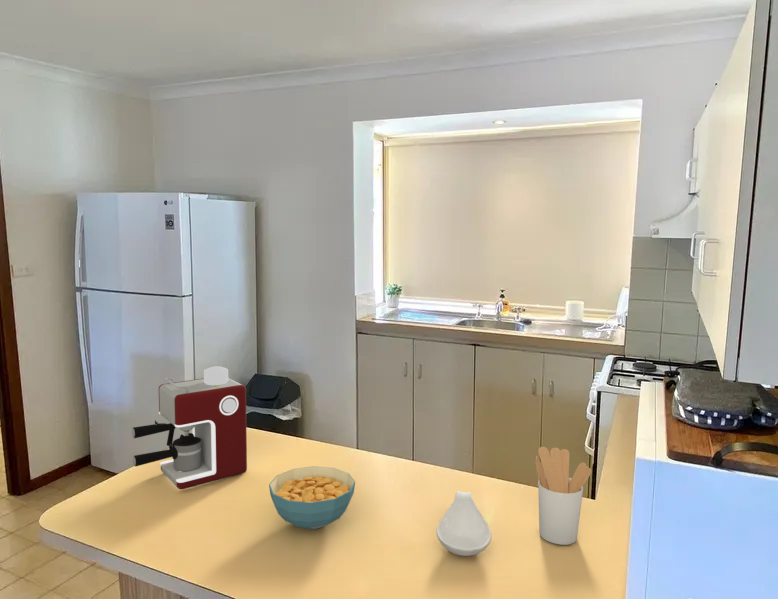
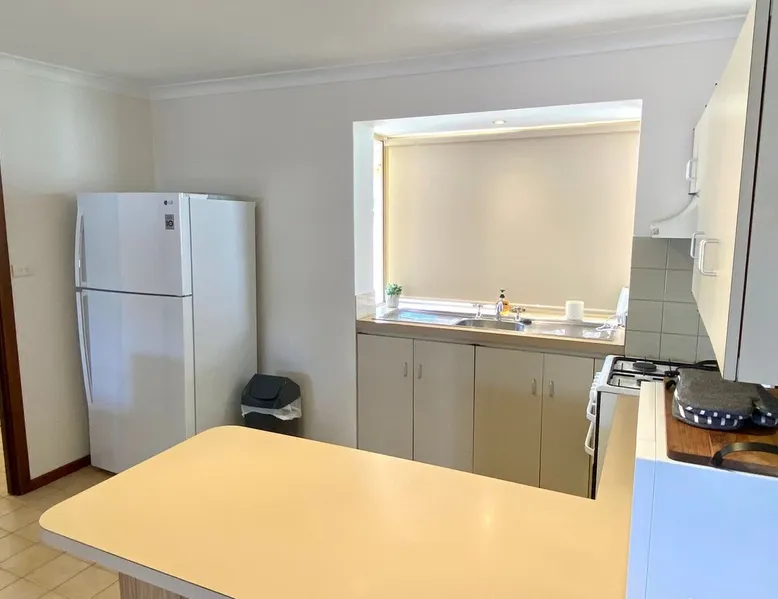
- utensil holder (557, 492)
- spoon rest (462, 519)
- cereal bowl (312, 503)
- coffee maker (187, 424)
